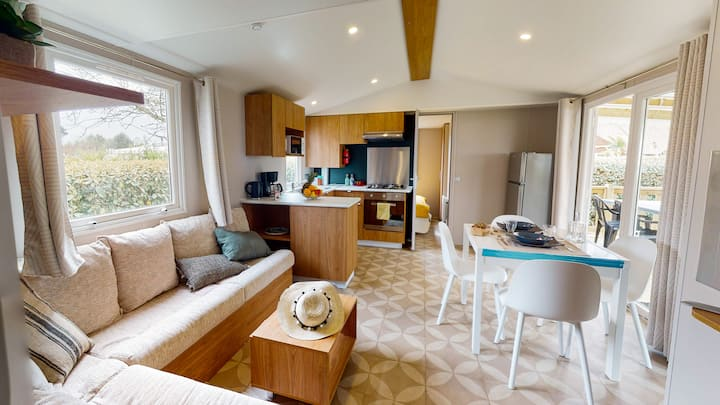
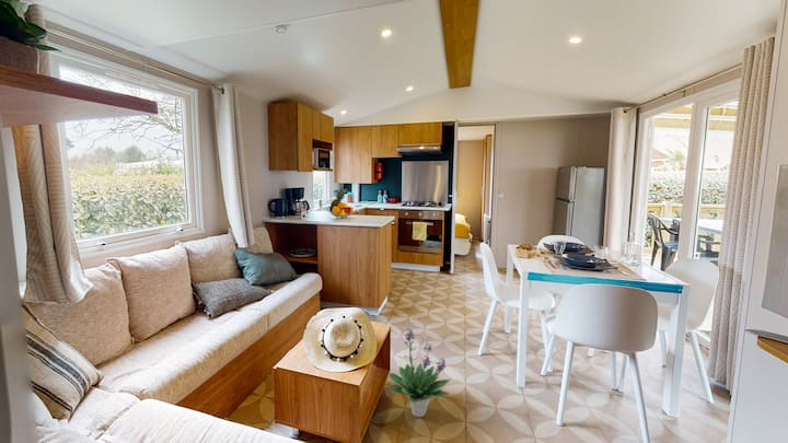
+ potted plant (418, 372)
